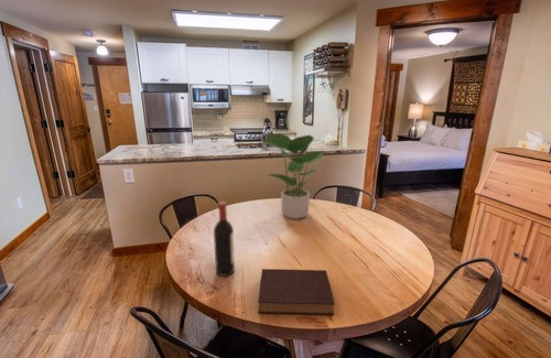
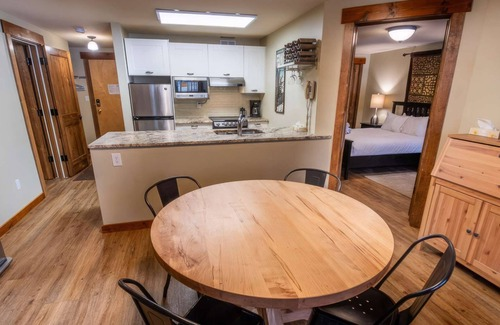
- wine bottle (224, 238)
- potted plant (295, 173)
- book (294, 289)
